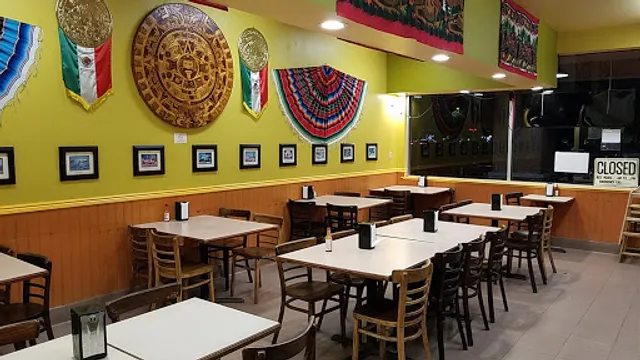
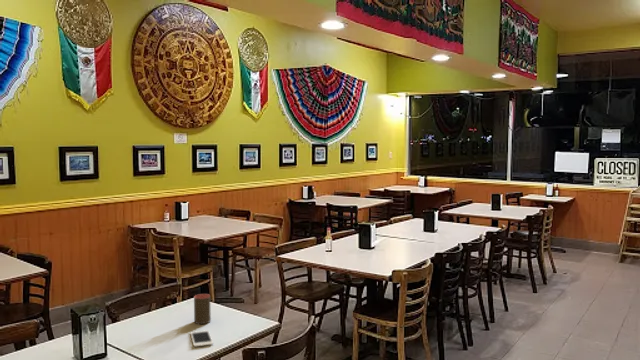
+ cup (202, 308)
+ cell phone (201, 338)
